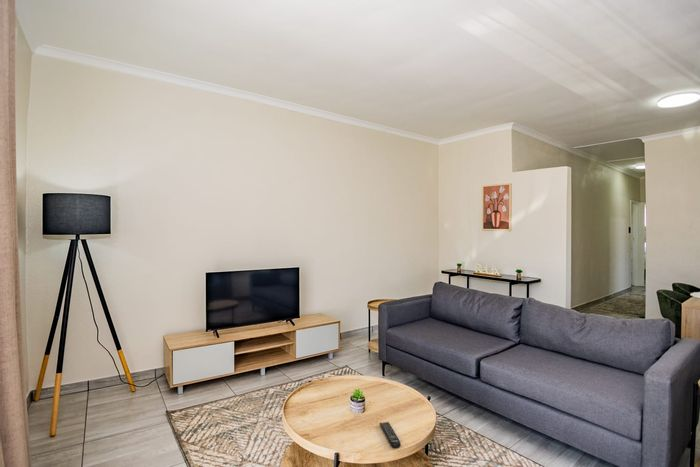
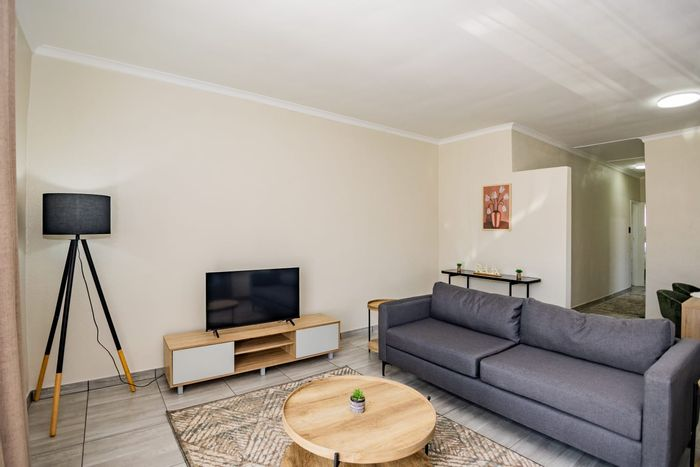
- remote control (389, 433)
